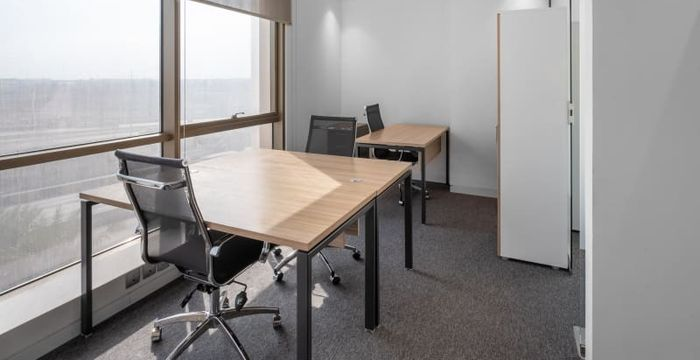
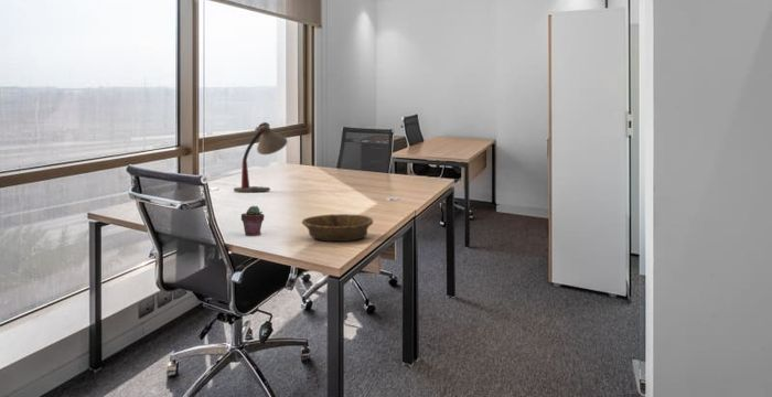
+ desk lamp (261, 153)
+ potted succulent (253, 219)
+ decorative bowl (337, 228)
